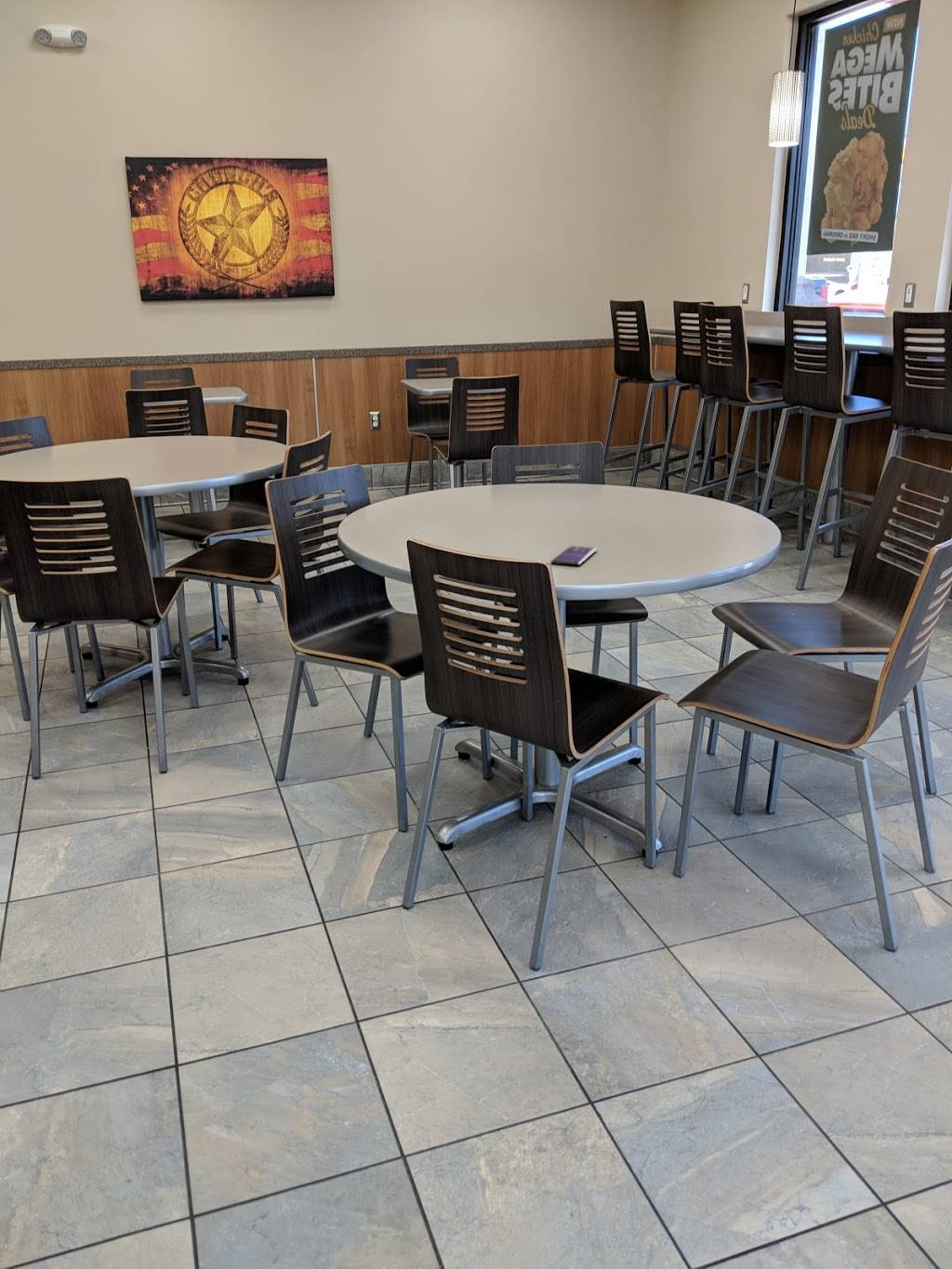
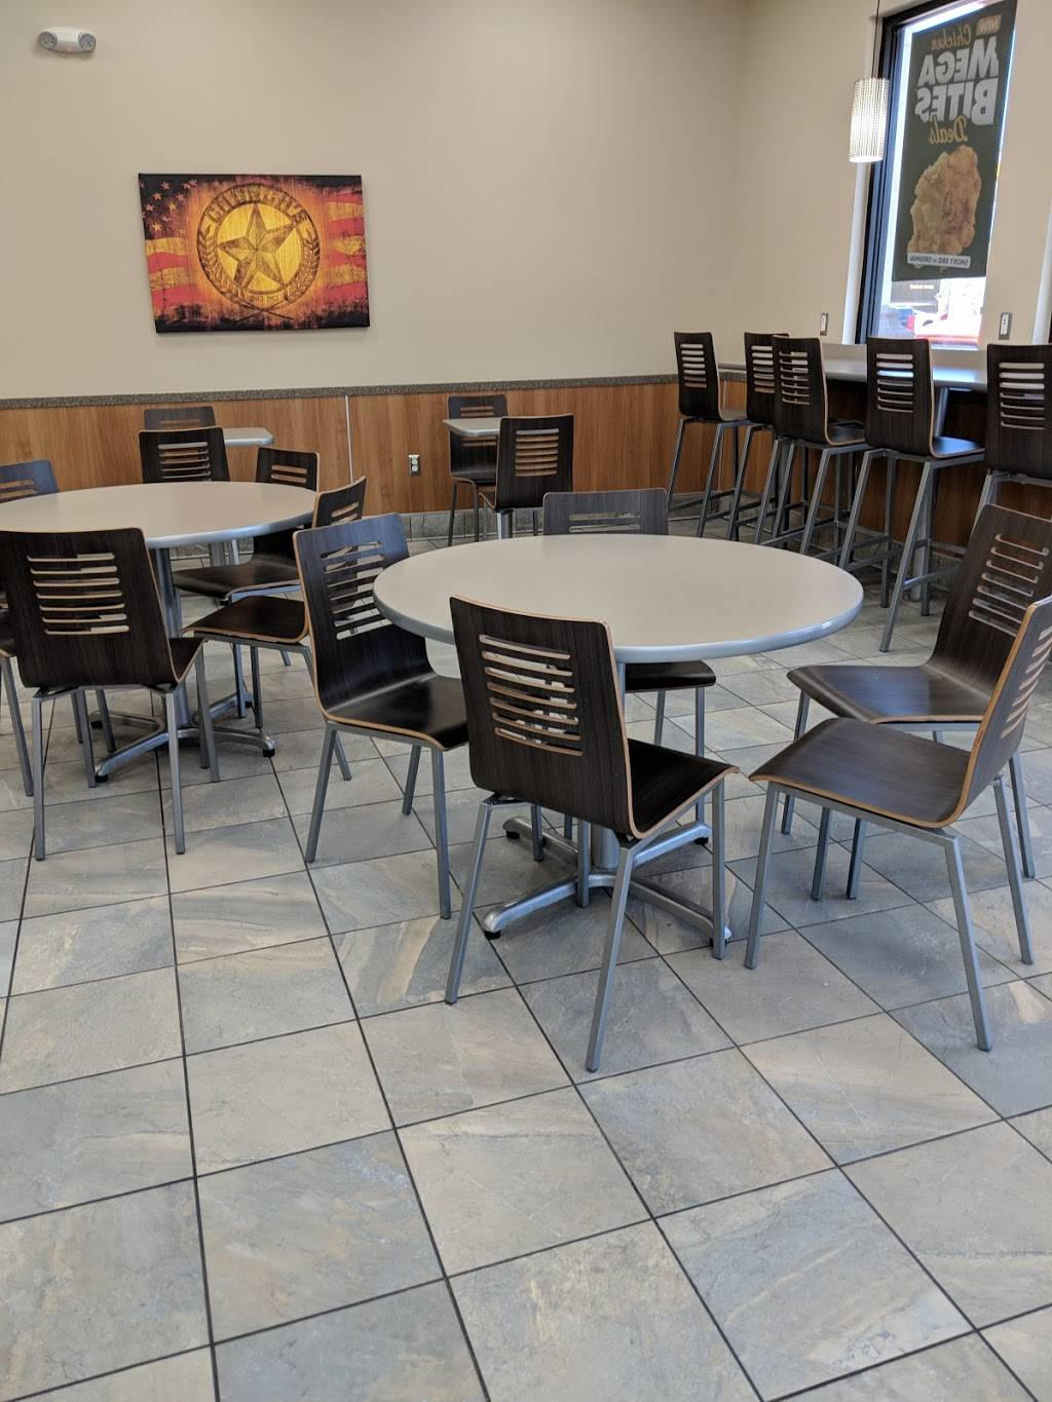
- smartphone (574, 555)
